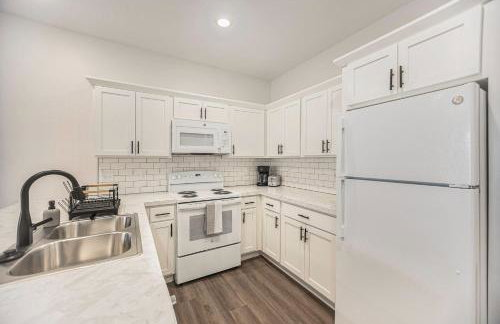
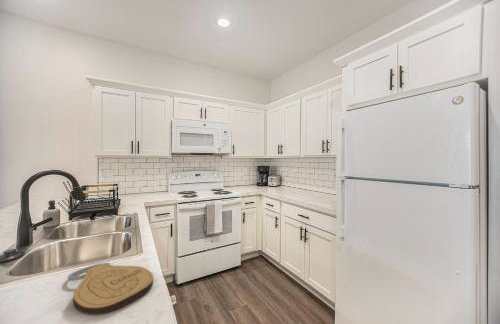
+ key chain (104, 277)
